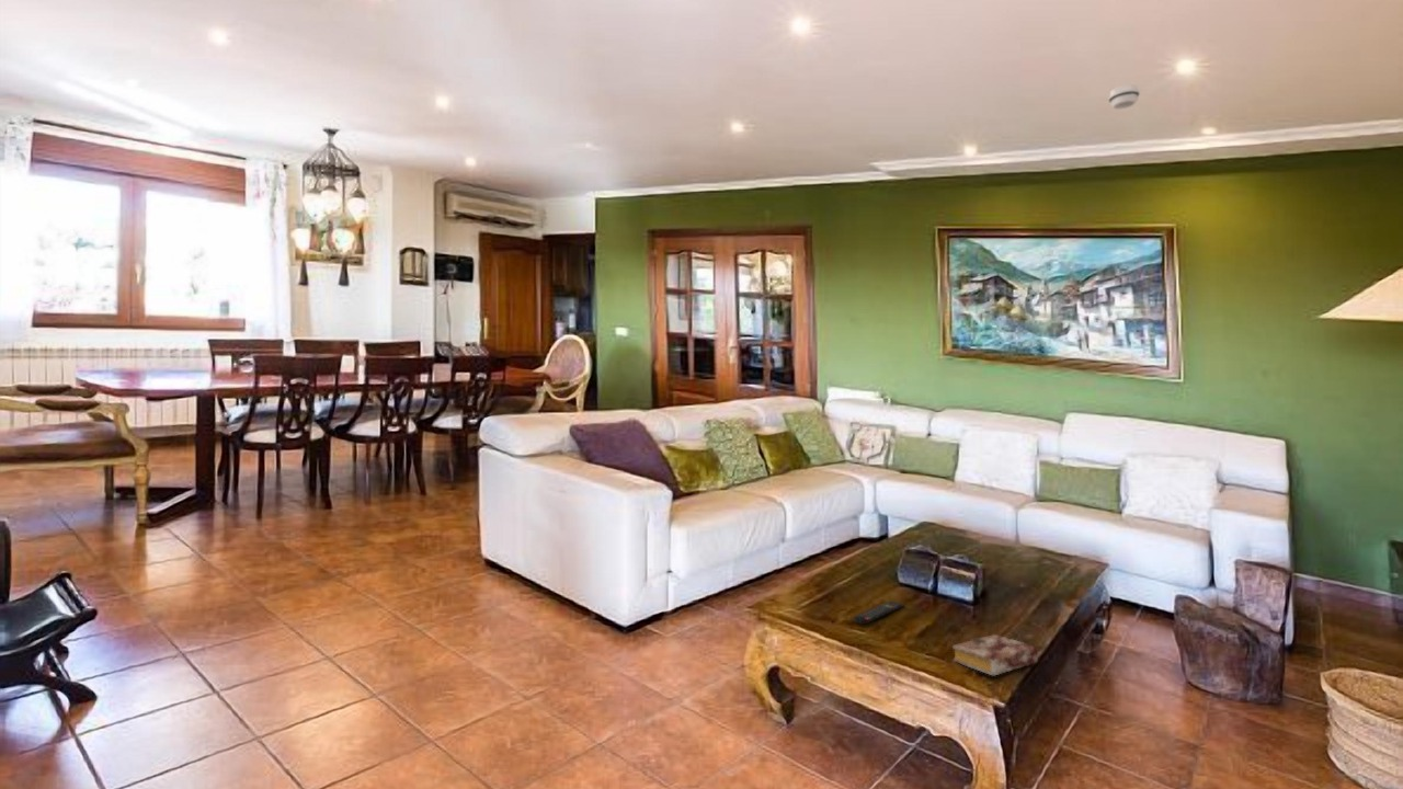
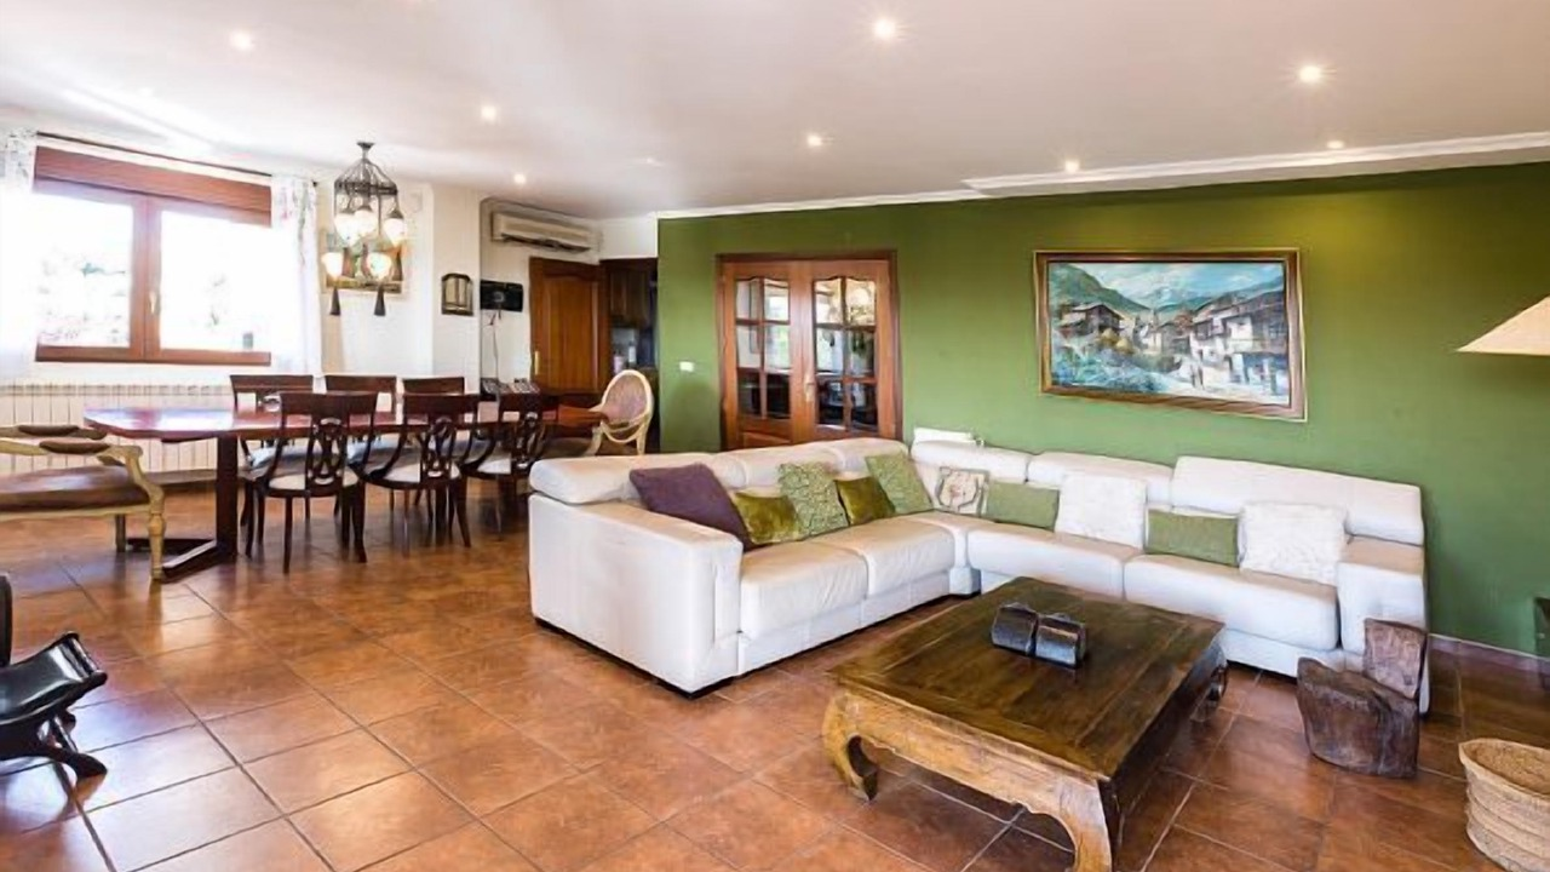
- book (994, 653)
- remote control (879, 611)
- smoke detector (1123, 96)
